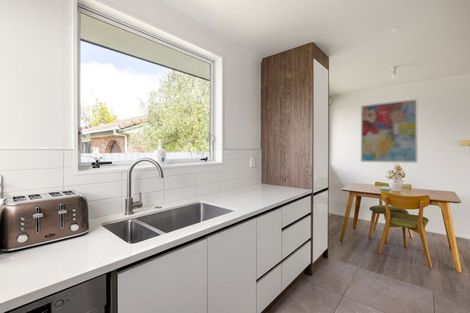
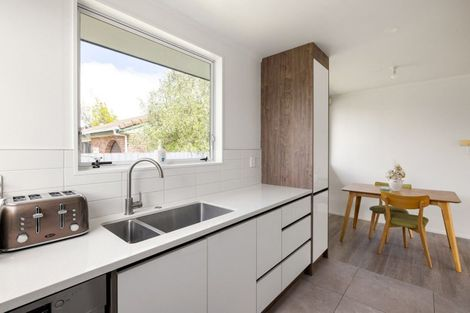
- wall art (387, 132)
